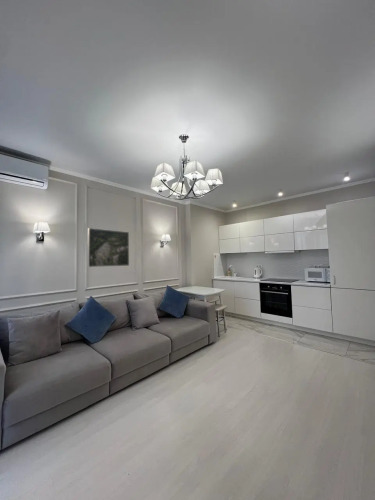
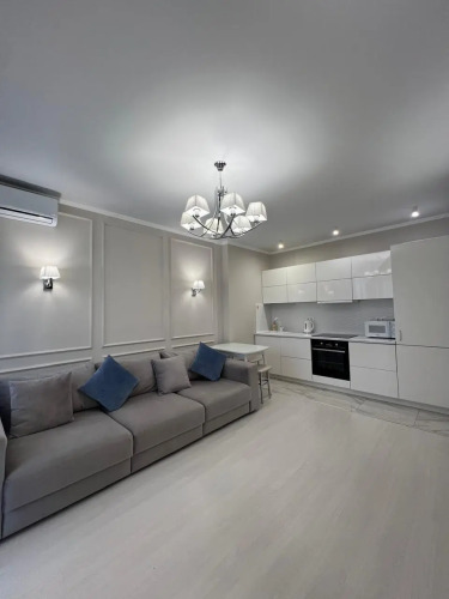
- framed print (109, 248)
